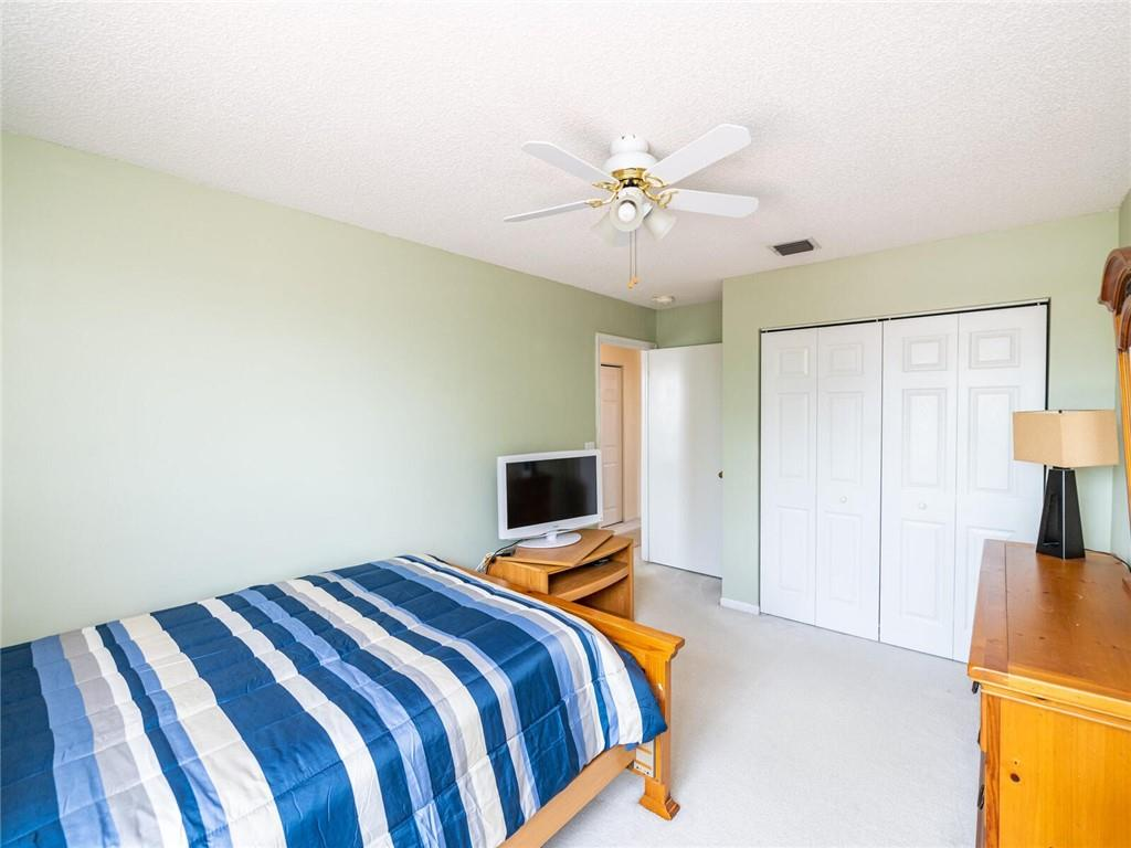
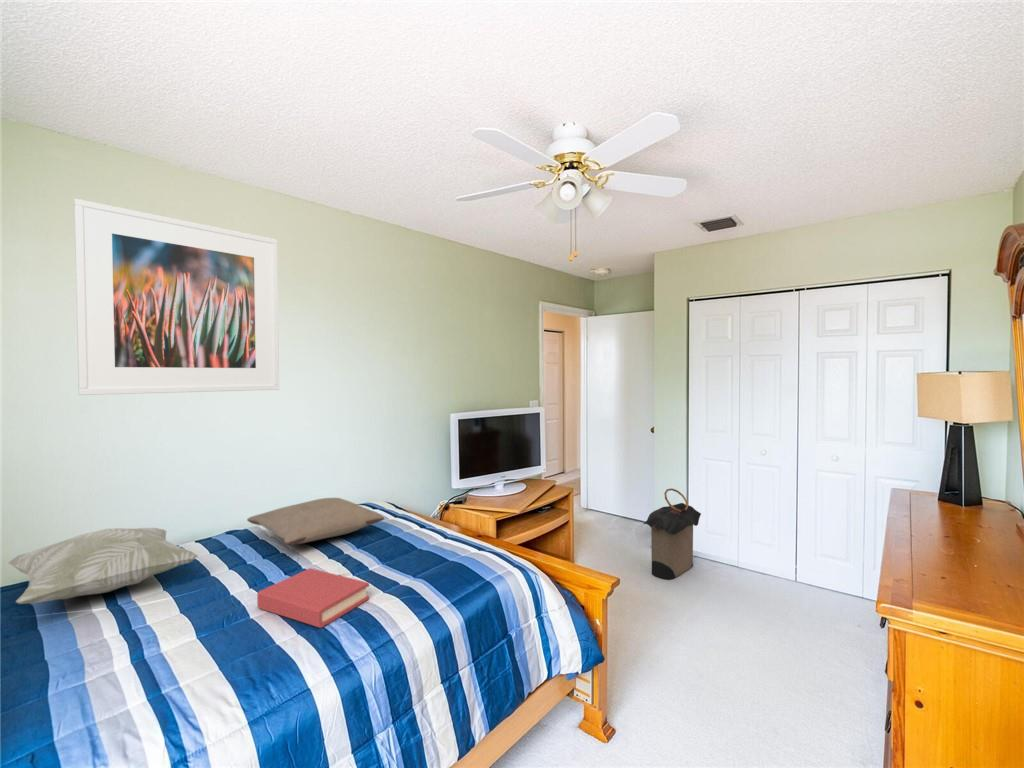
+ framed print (190, 307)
+ laundry hamper (673, 531)
+ pillow (316, 519)
+ hardback book (314, 595)
+ decorative pillow (104, 559)
